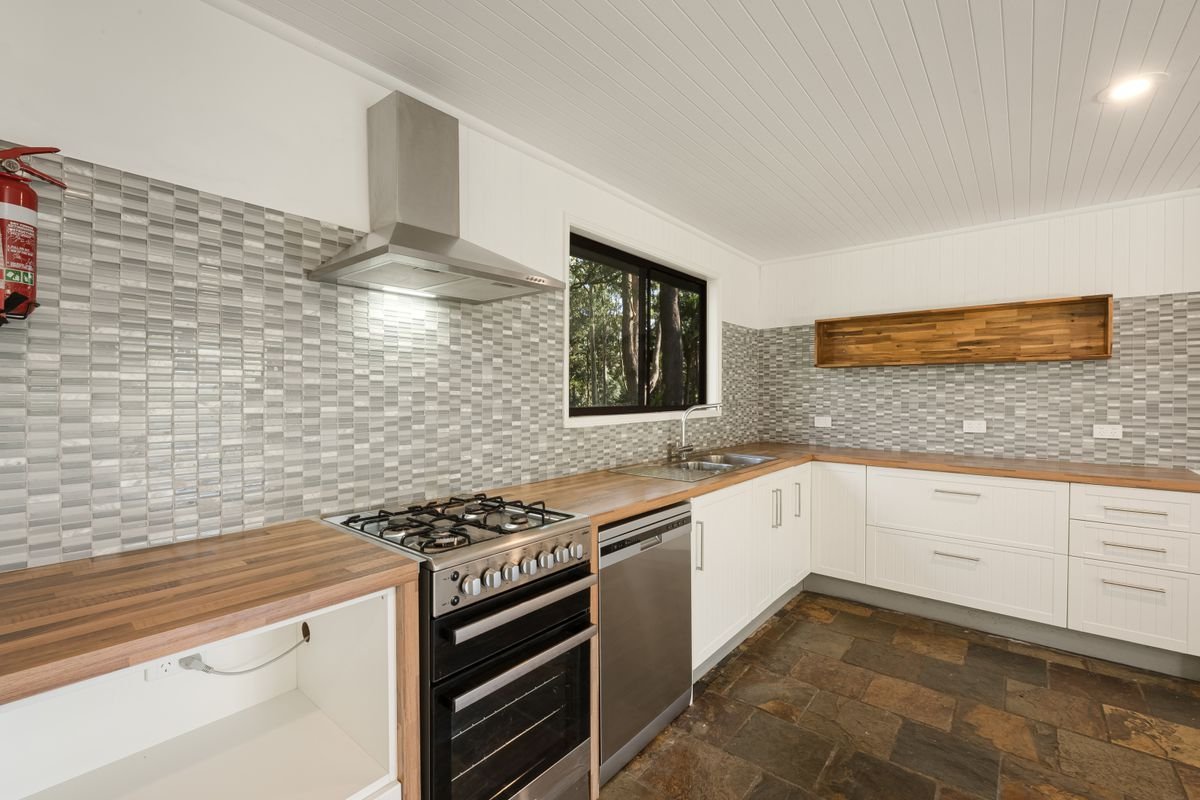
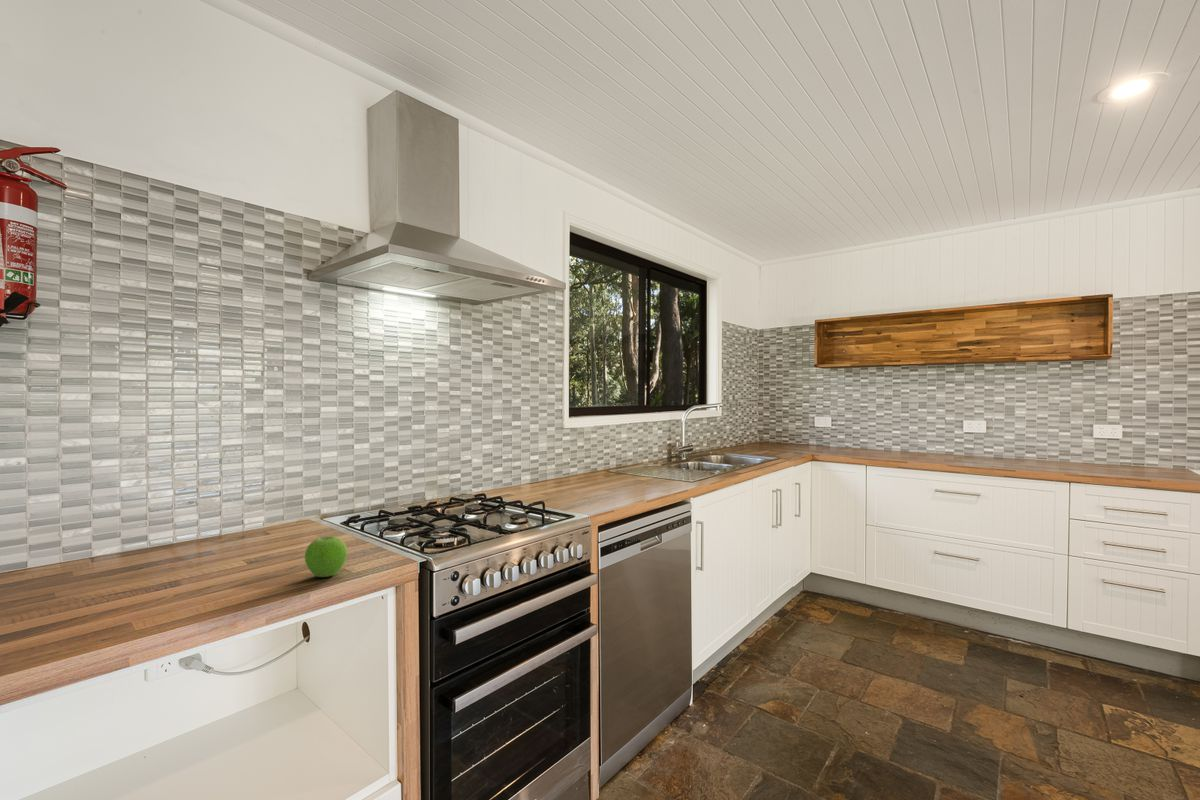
+ fruit (326, 556)
